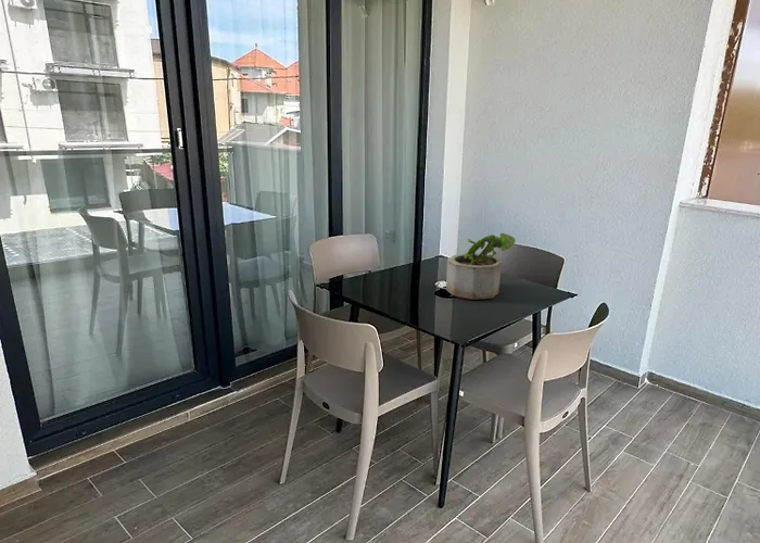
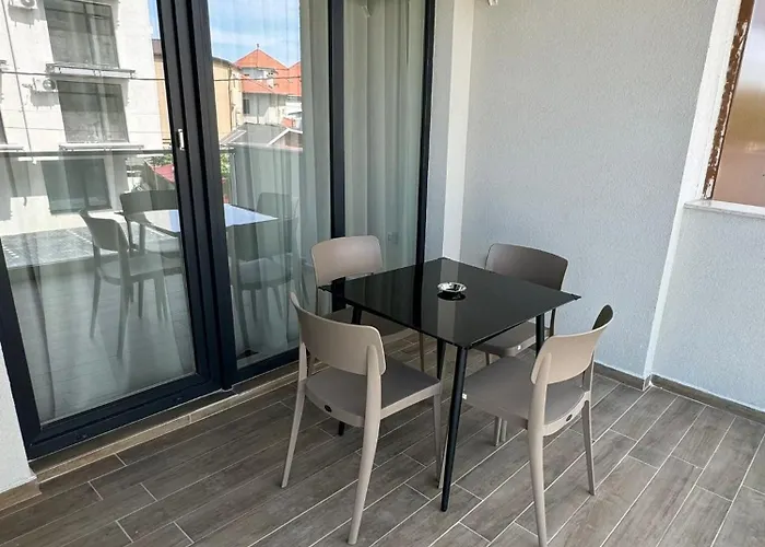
- potted plant (480, 260)
